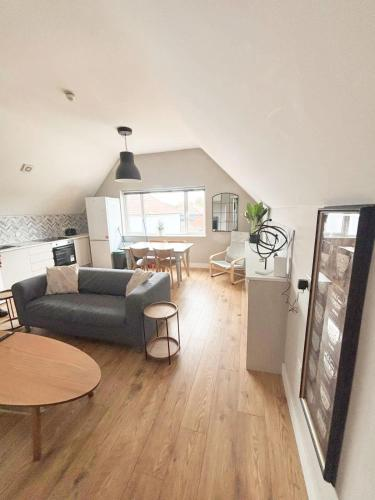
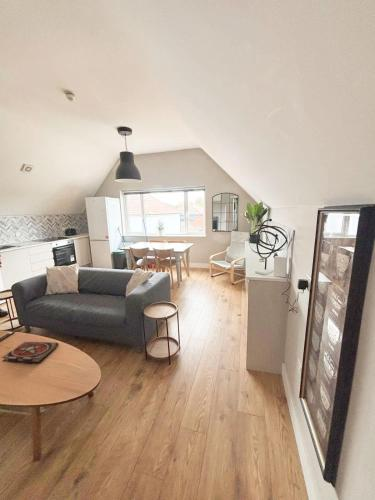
+ book (31, 350)
